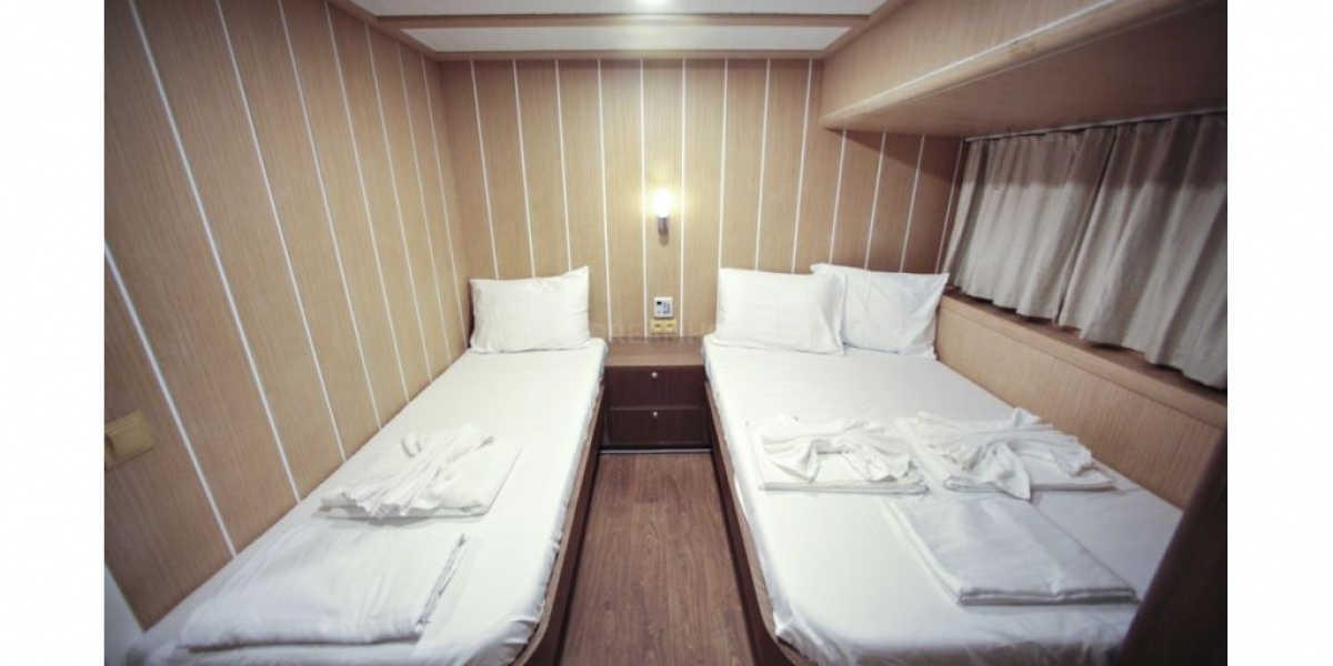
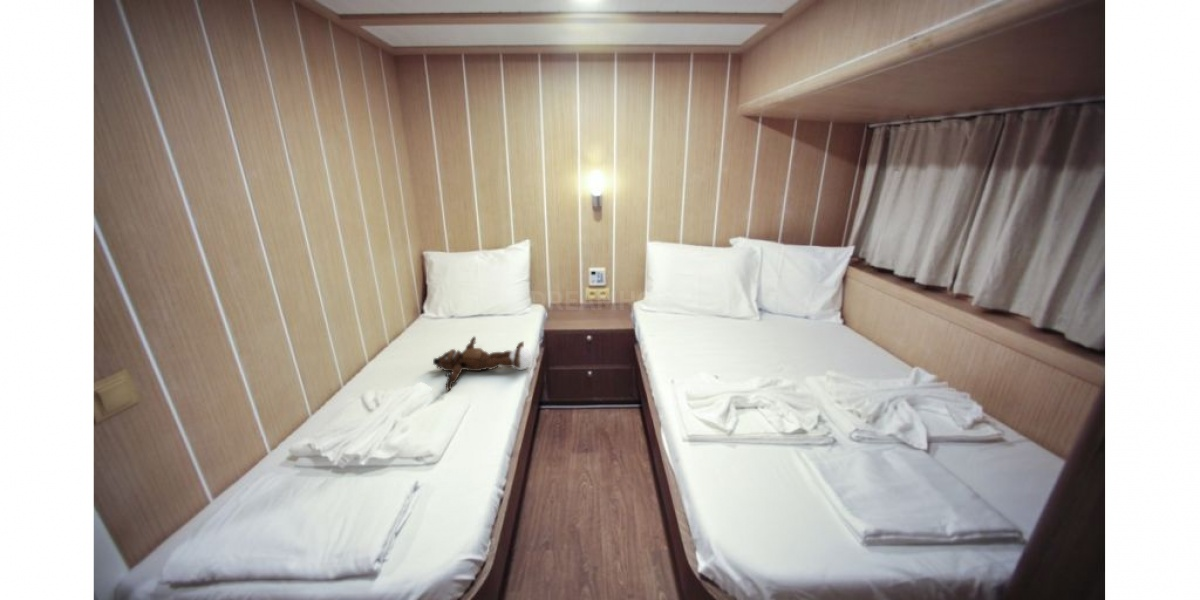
+ teddy bear (483, 357)
